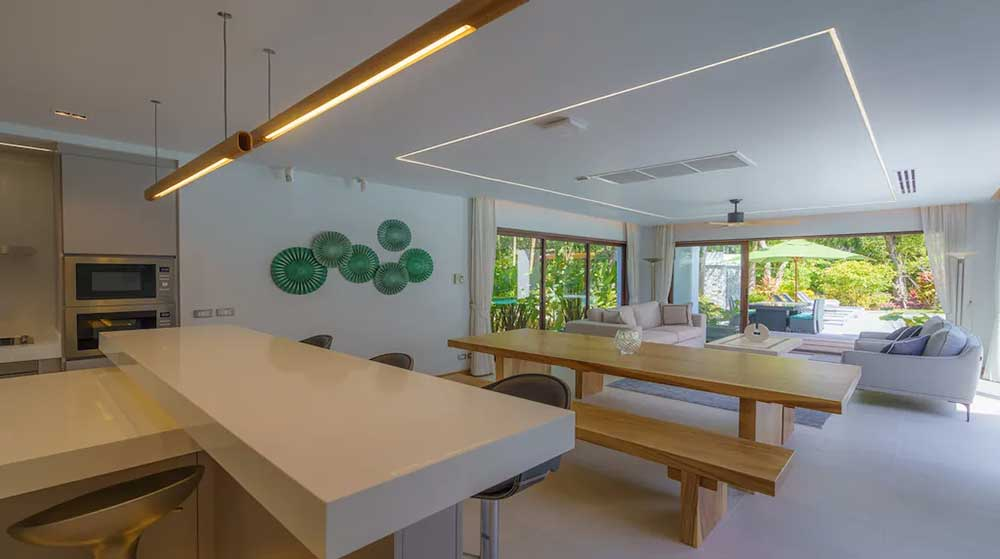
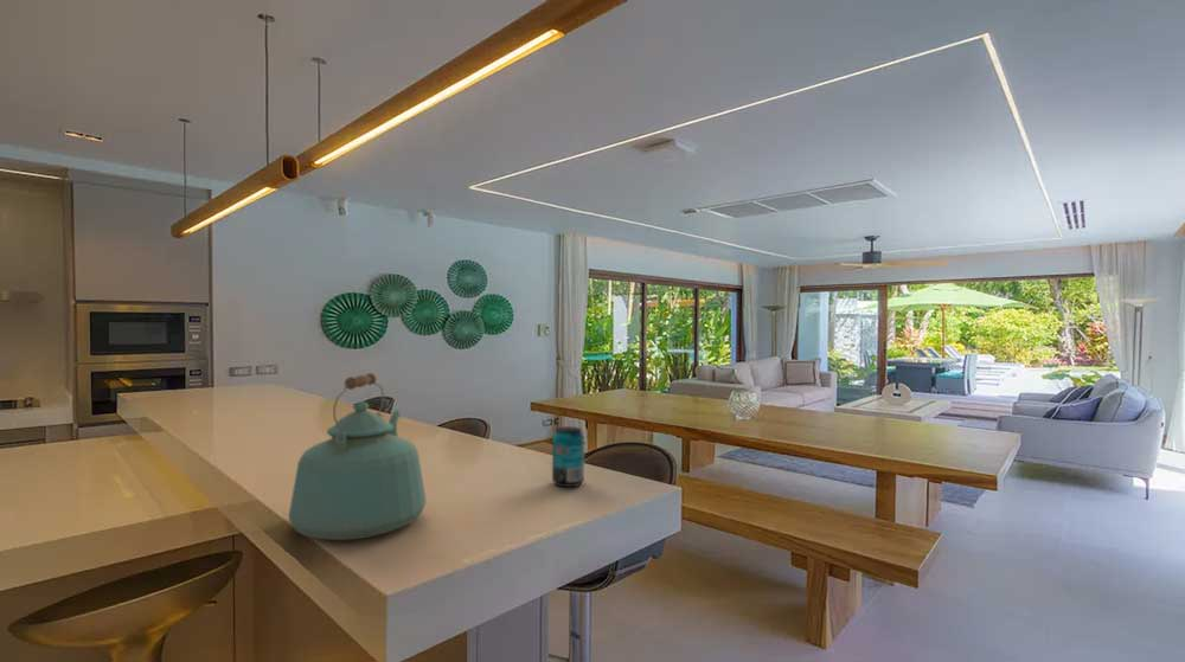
+ beverage can (568, 456)
+ kettle (366, 445)
